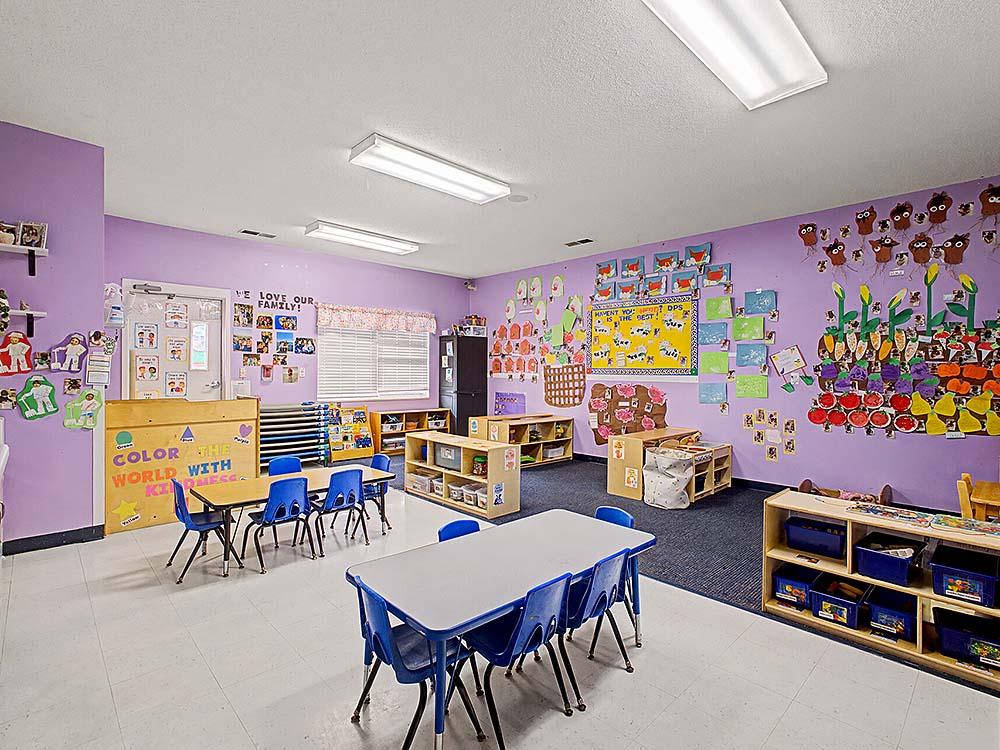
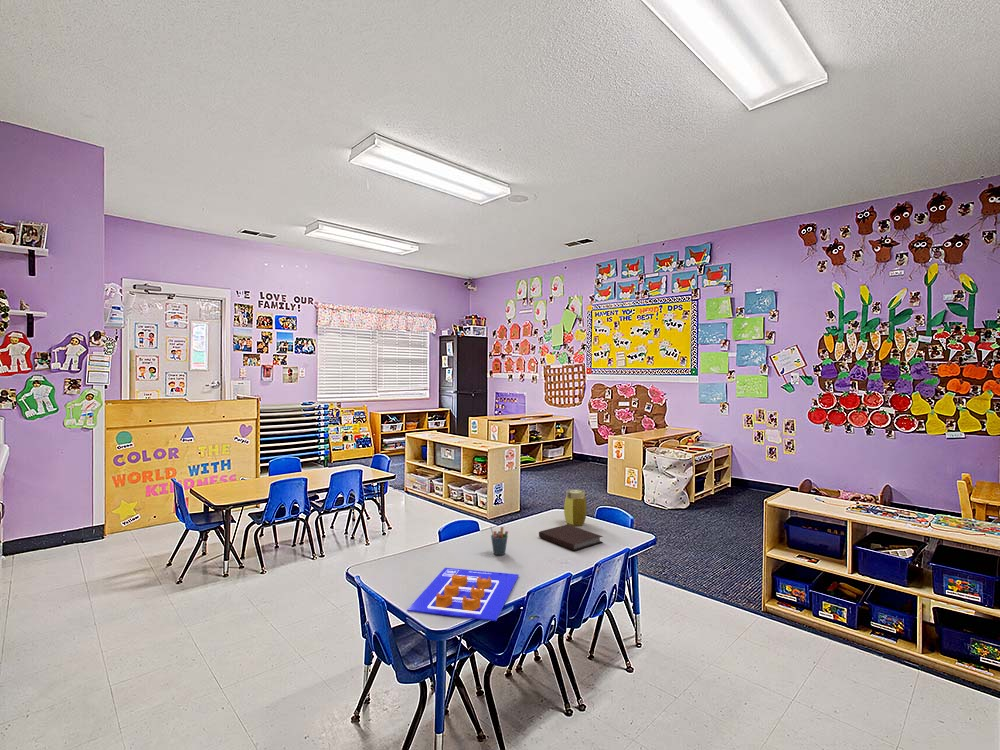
+ notebook (570, 536)
+ pen holder (499, 539)
+ poster (467, 586)
+ jar (575, 507)
